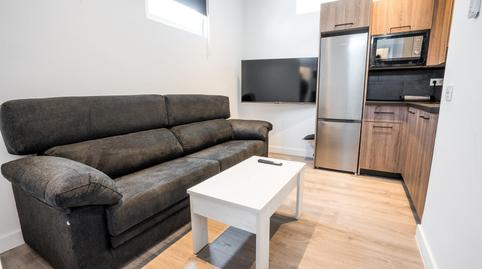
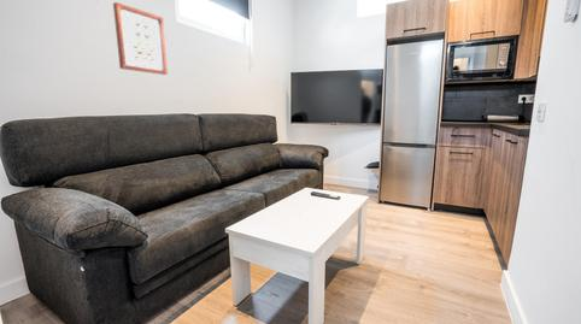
+ wall art (142, 41)
